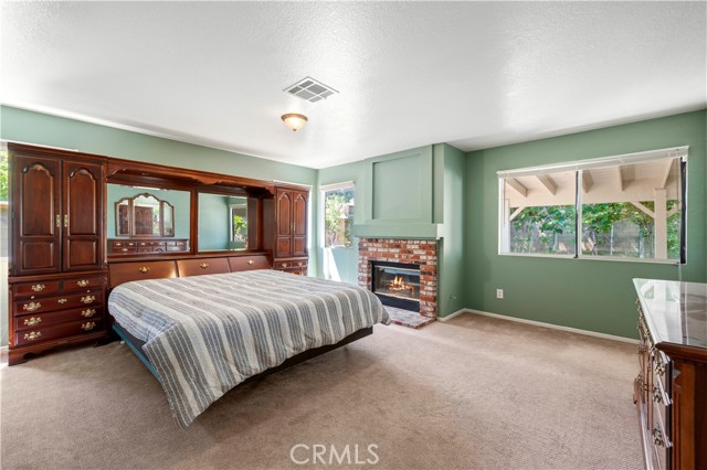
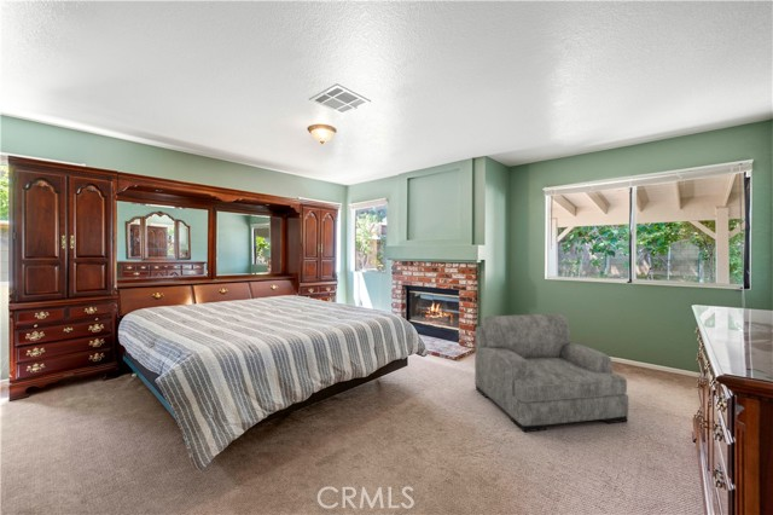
+ armchair (544, 361)
